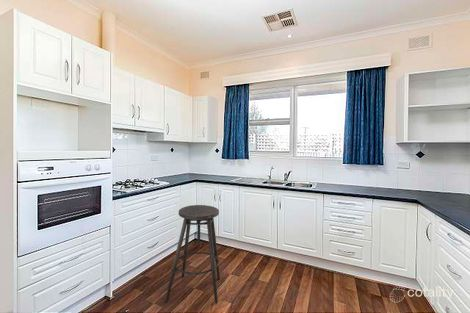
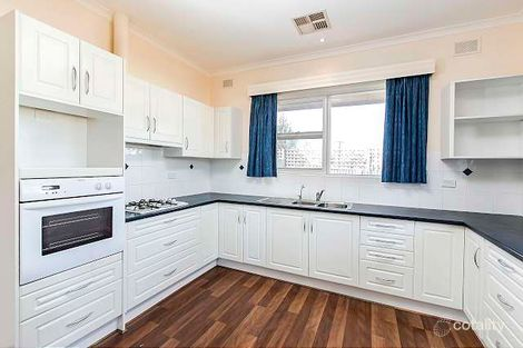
- stool (195, 252)
